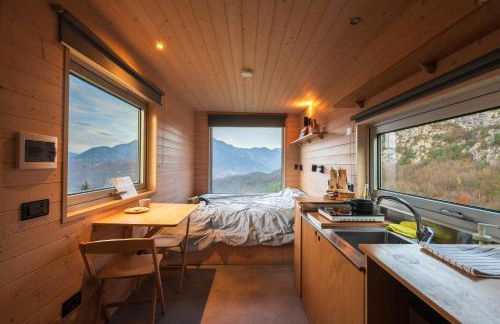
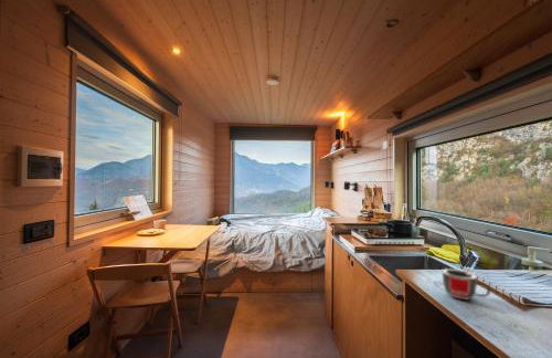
+ mug (465, 285)
